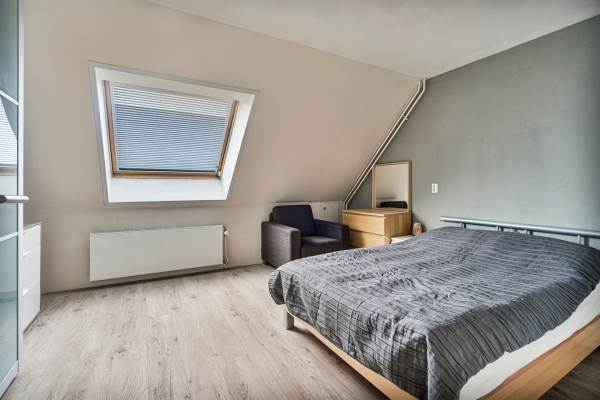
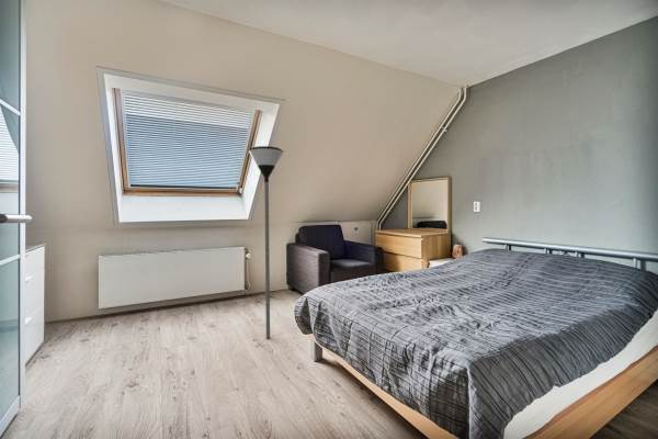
+ floor lamp (266, 244)
